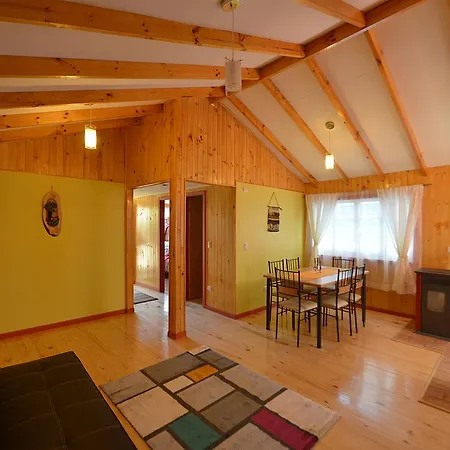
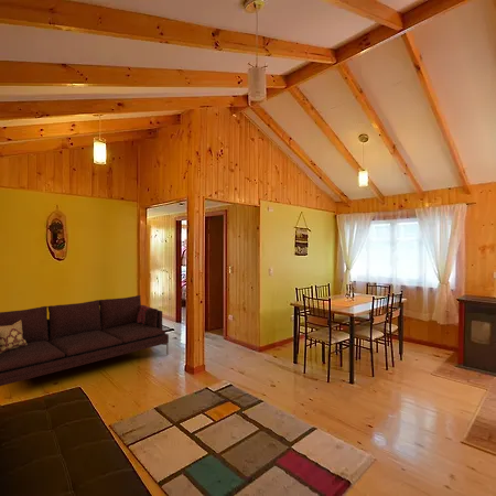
+ sofa (85, 335)
